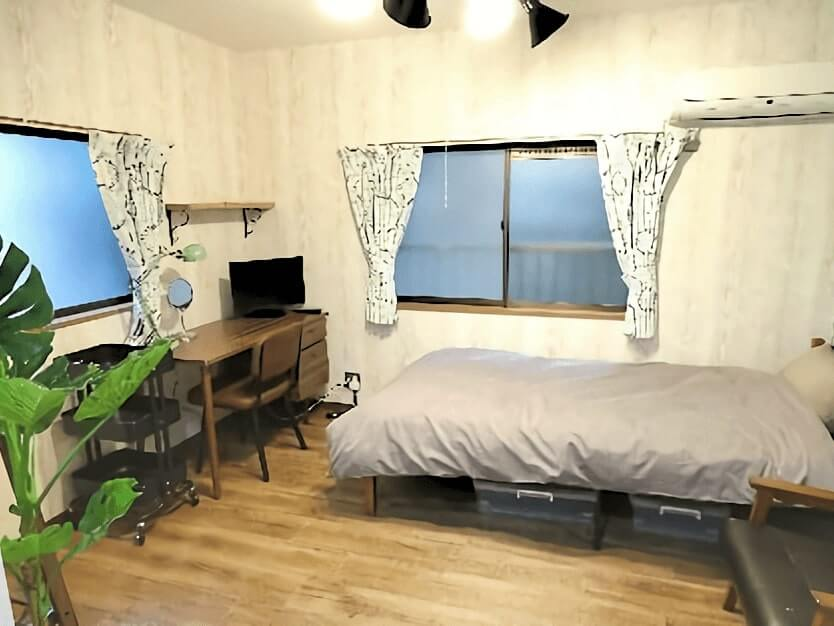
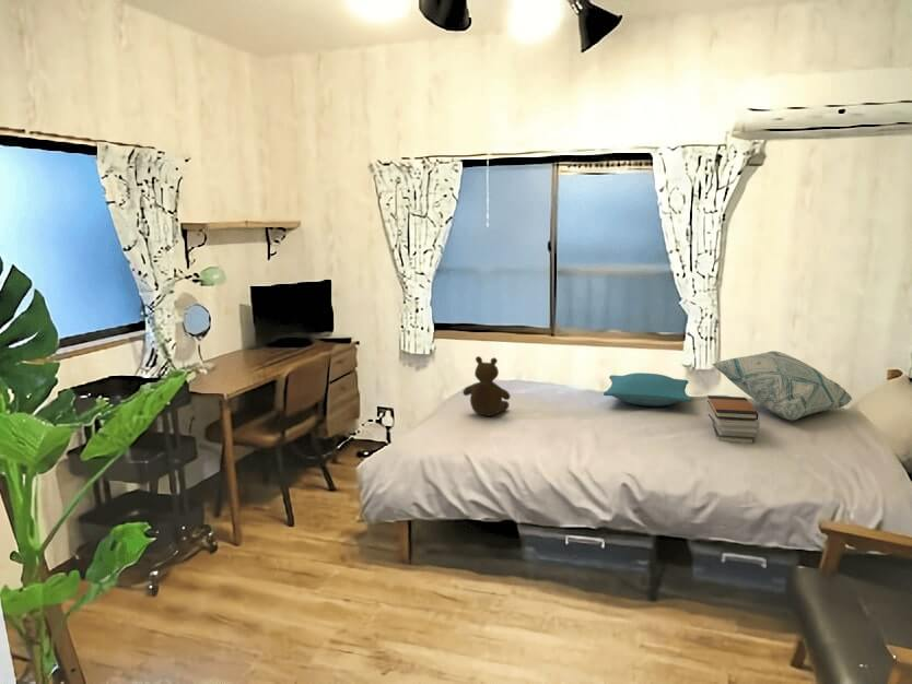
+ book stack (732, 418)
+ pillow (647, 388)
+ teddy bear (489, 384)
+ decorative pillow (780, 384)
